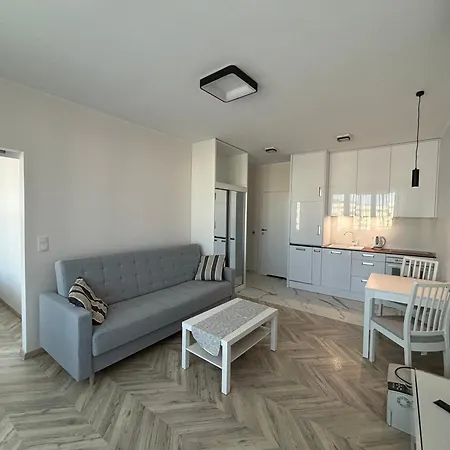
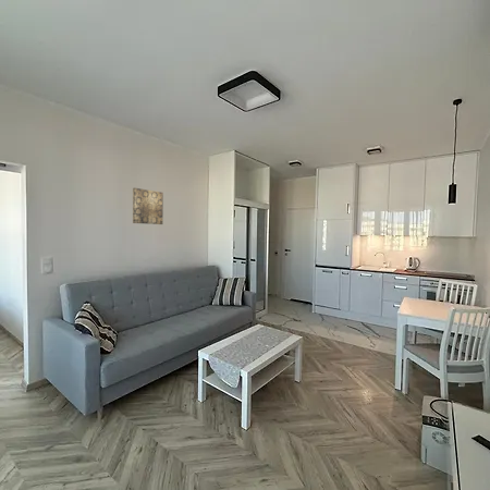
+ wall art (148, 207)
